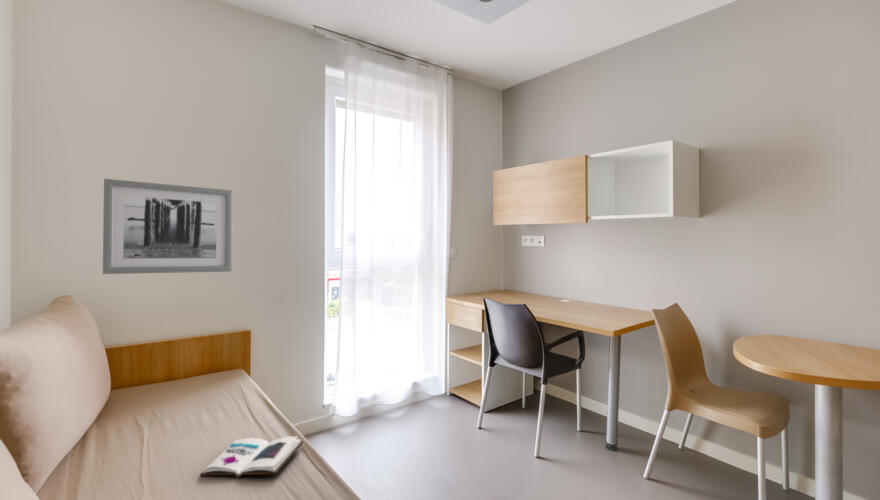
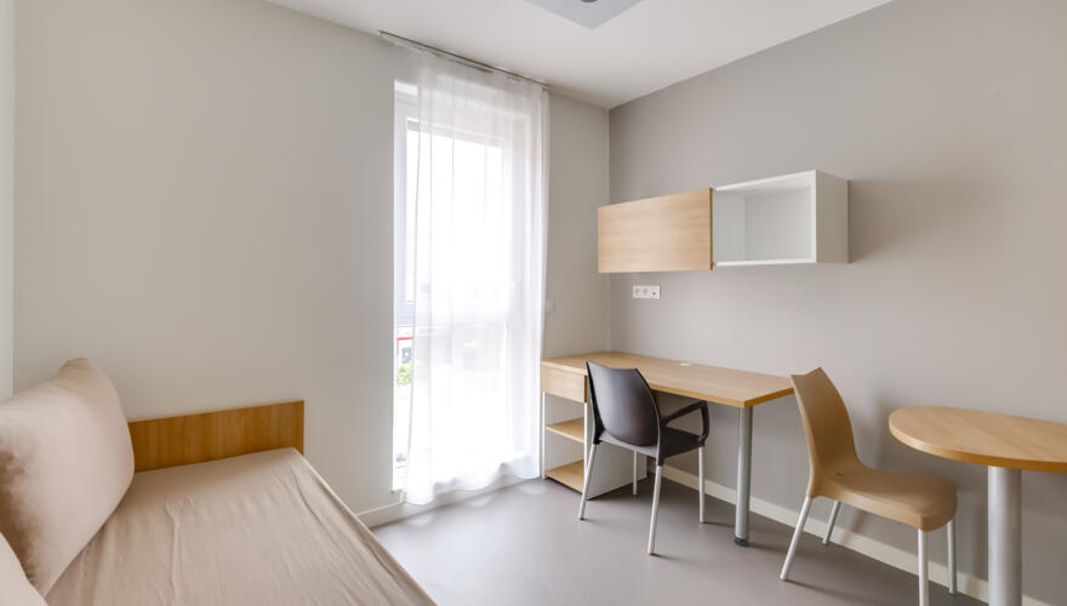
- wall art (172, 228)
- book (255, 454)
